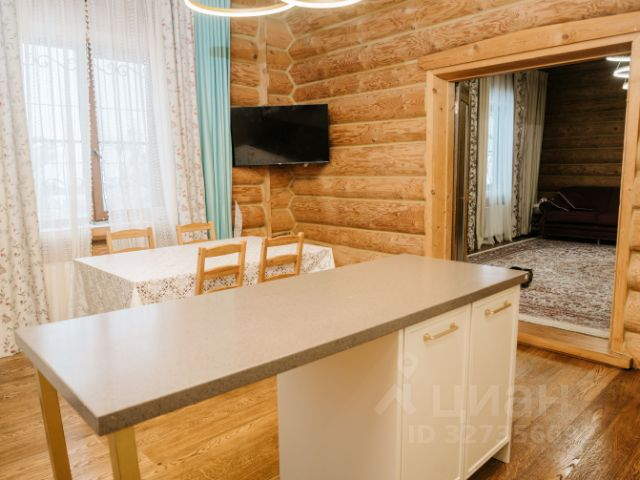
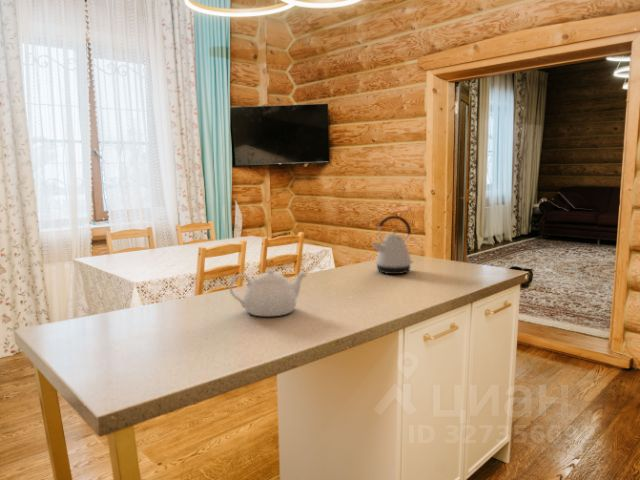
+ kettle (392, 243)
+ teapot (268, 290)
